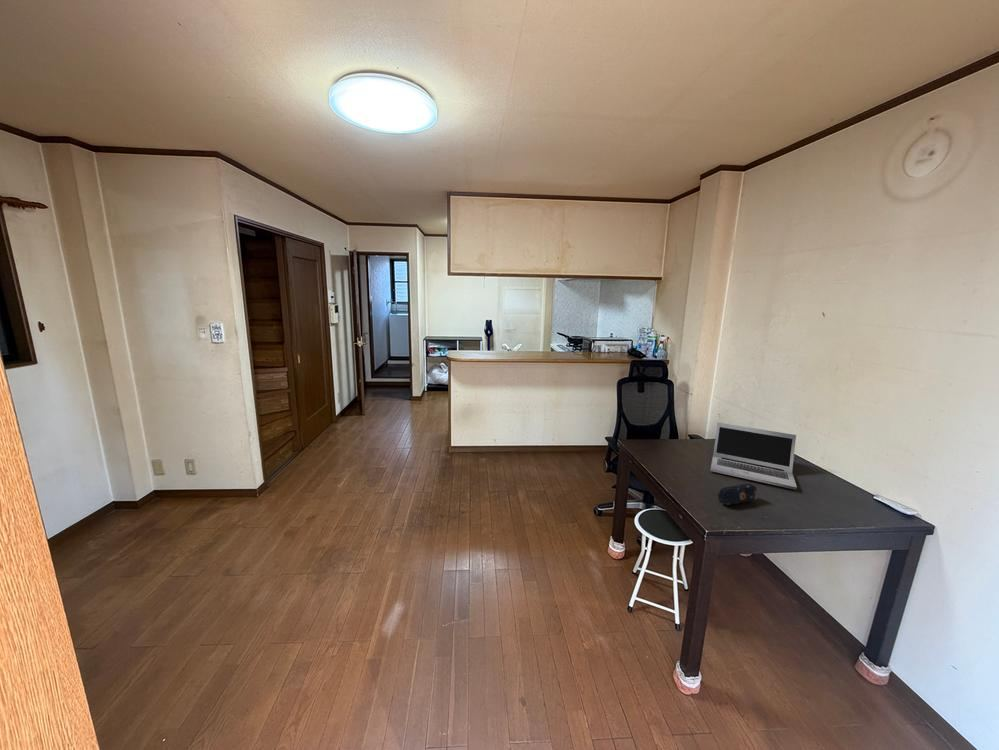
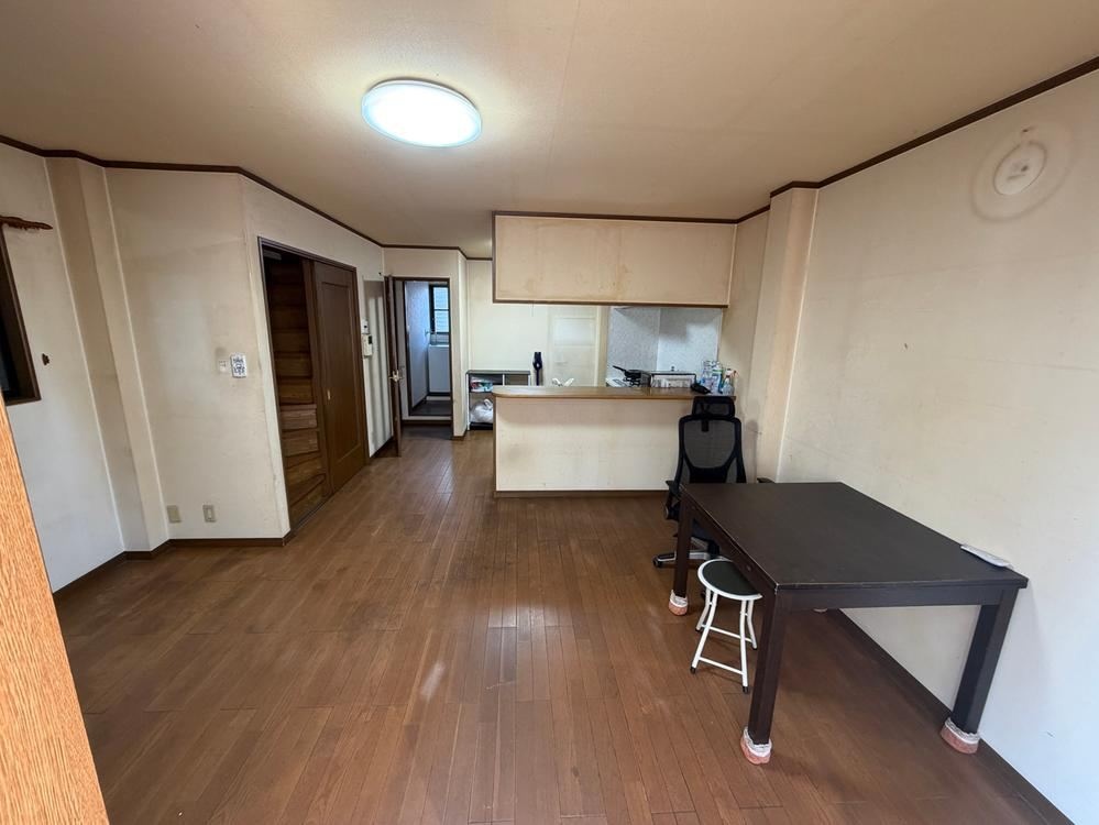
- pencil case (737, 494)
- laptop (753, 453)
